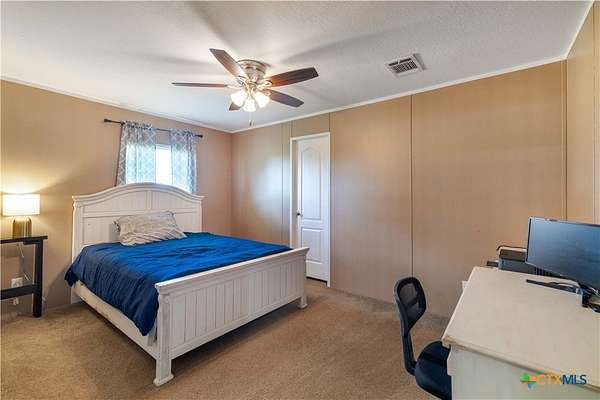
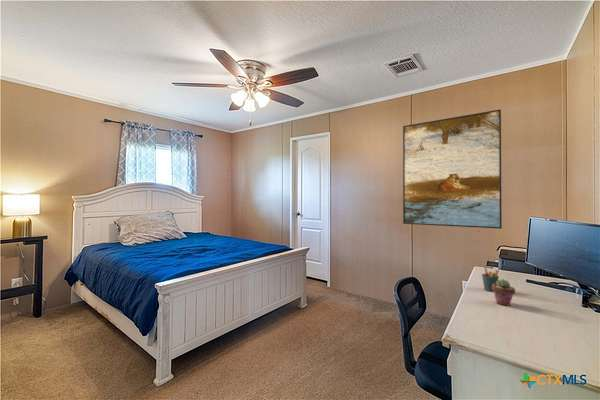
+ potted succulent (503, 291)
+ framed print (447, 172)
+ pen holder (490, 278)
